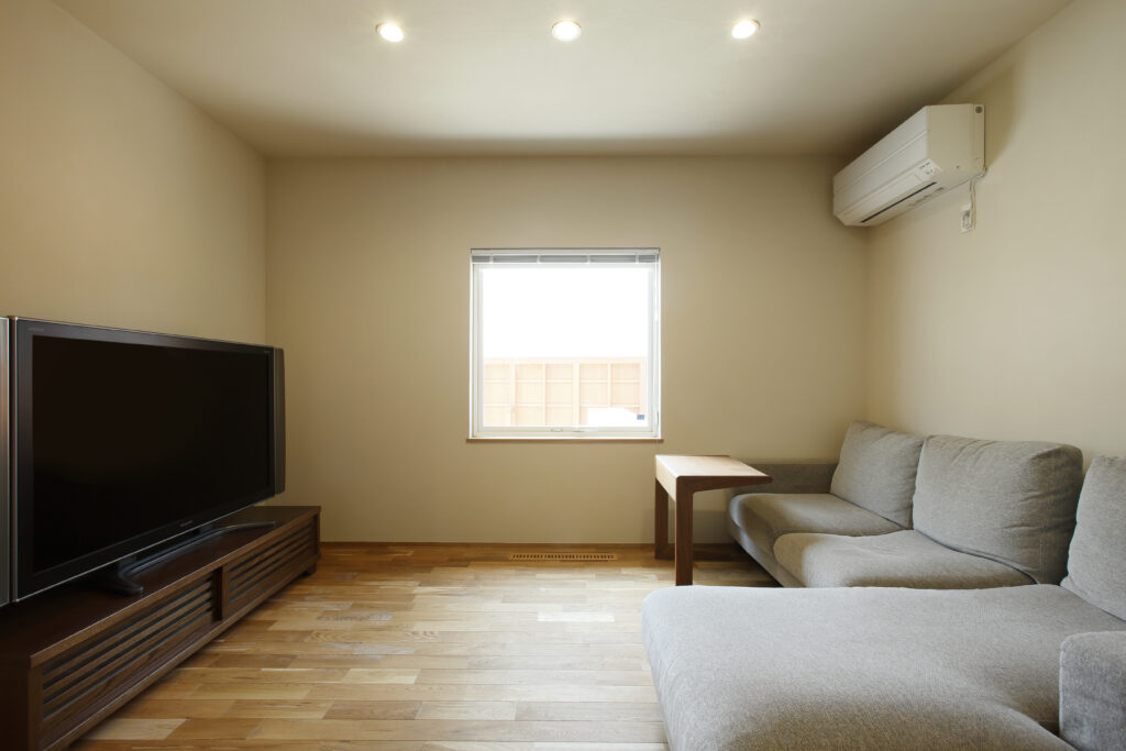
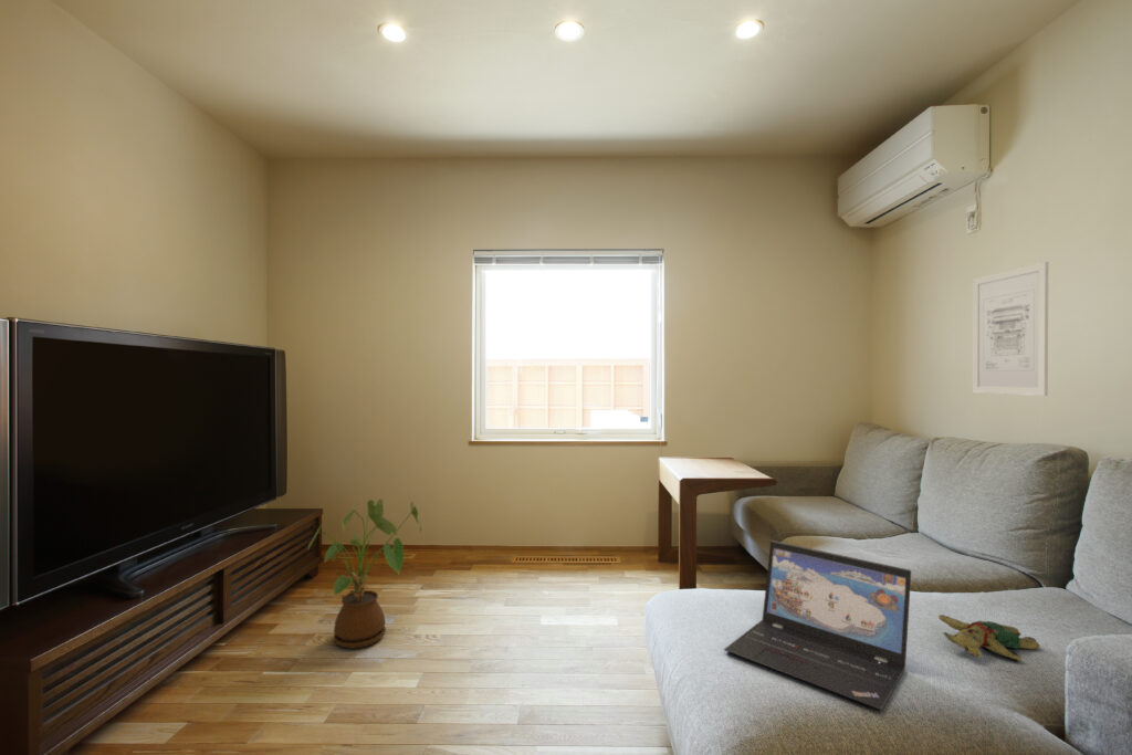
+ wall art (1007, 333)
+ house plant (367, 573)
+ teddy bear (990, 637)
+ laptop (816, 611)
